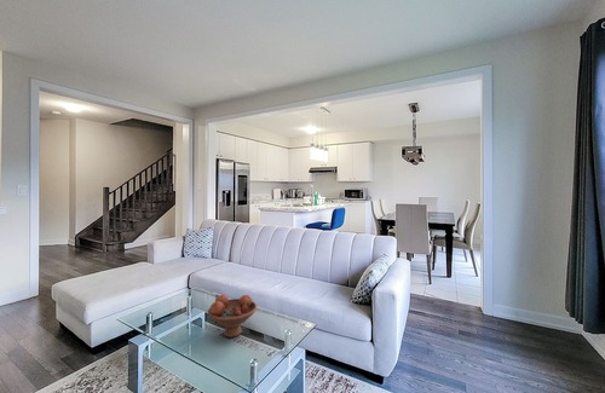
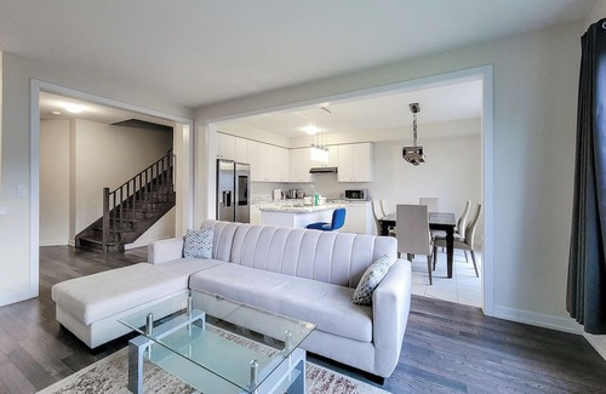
- fruit bowl (232, 314)
